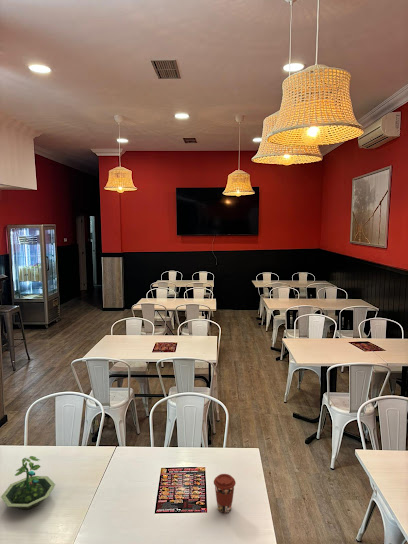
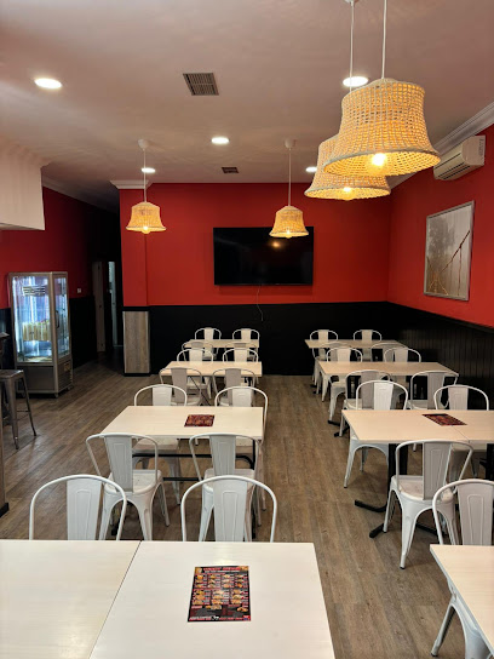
- terrarium (26, 465)
- coffee cup (224, 493)
